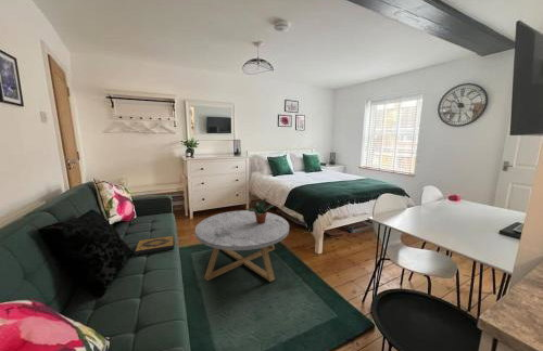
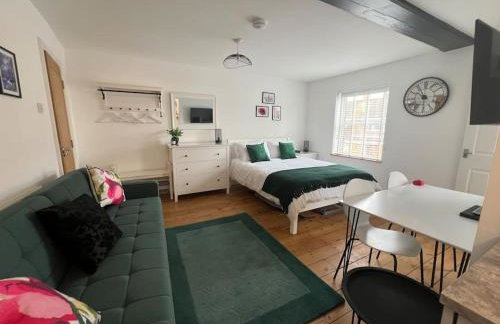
- coffee table (243, 243)
- hardback book (155, 244)
- potted plant (260, 210)
